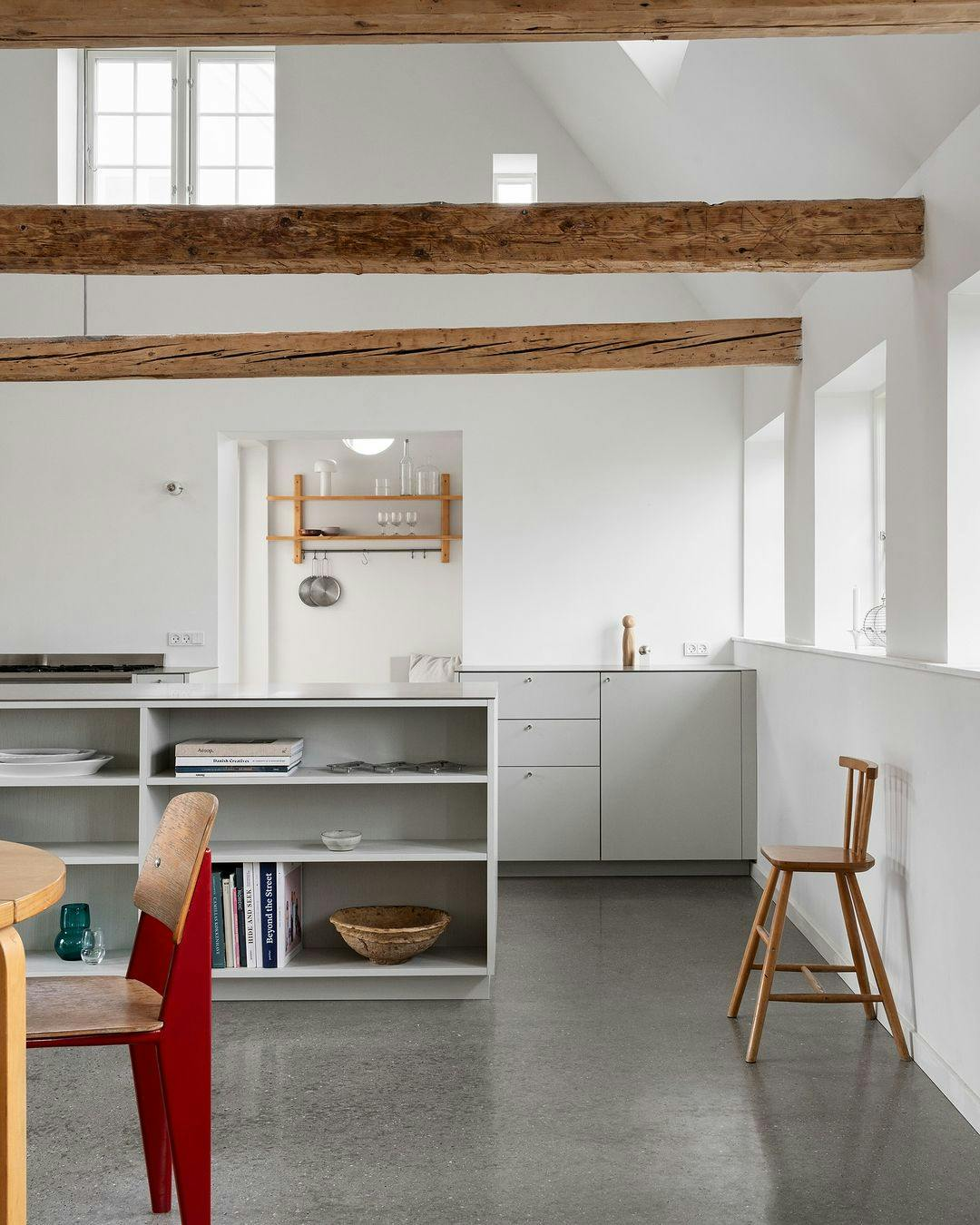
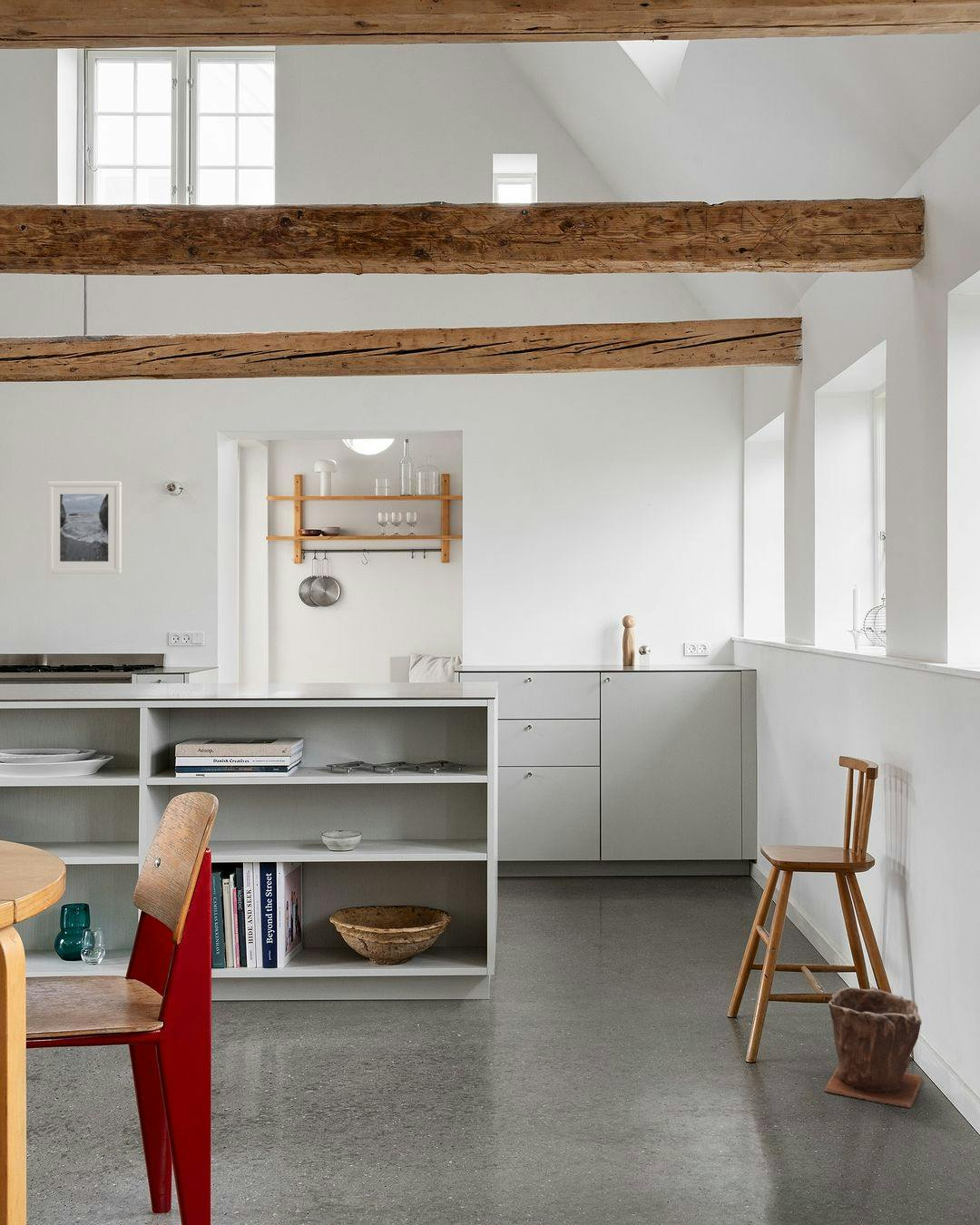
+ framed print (84, 527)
+ plant pot (874, 1042)
